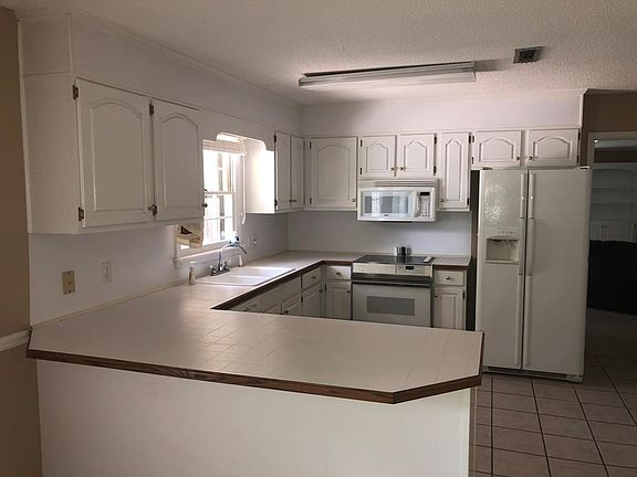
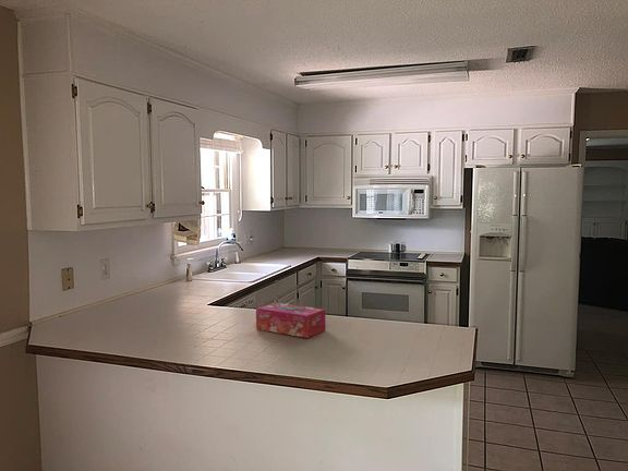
+ tissue box (290, 318)
